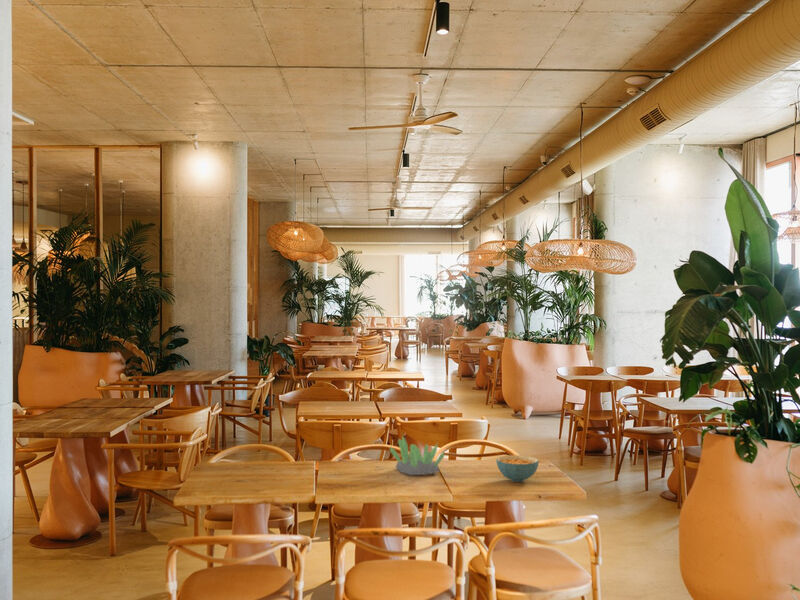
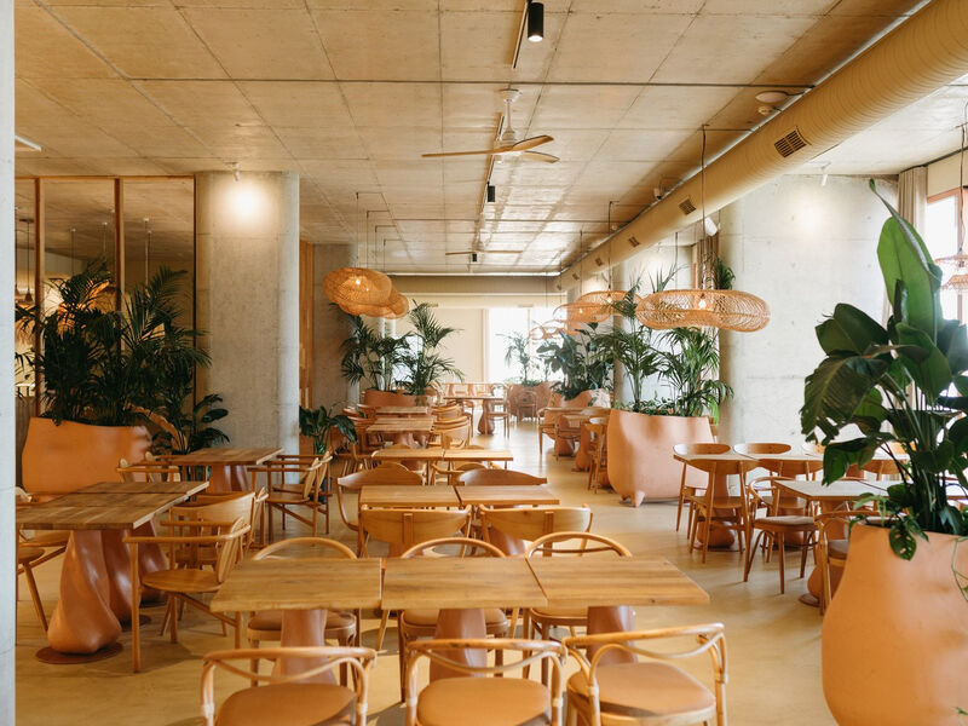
- succulent plant (420, 453)
- cereal bowl (517, 469)
